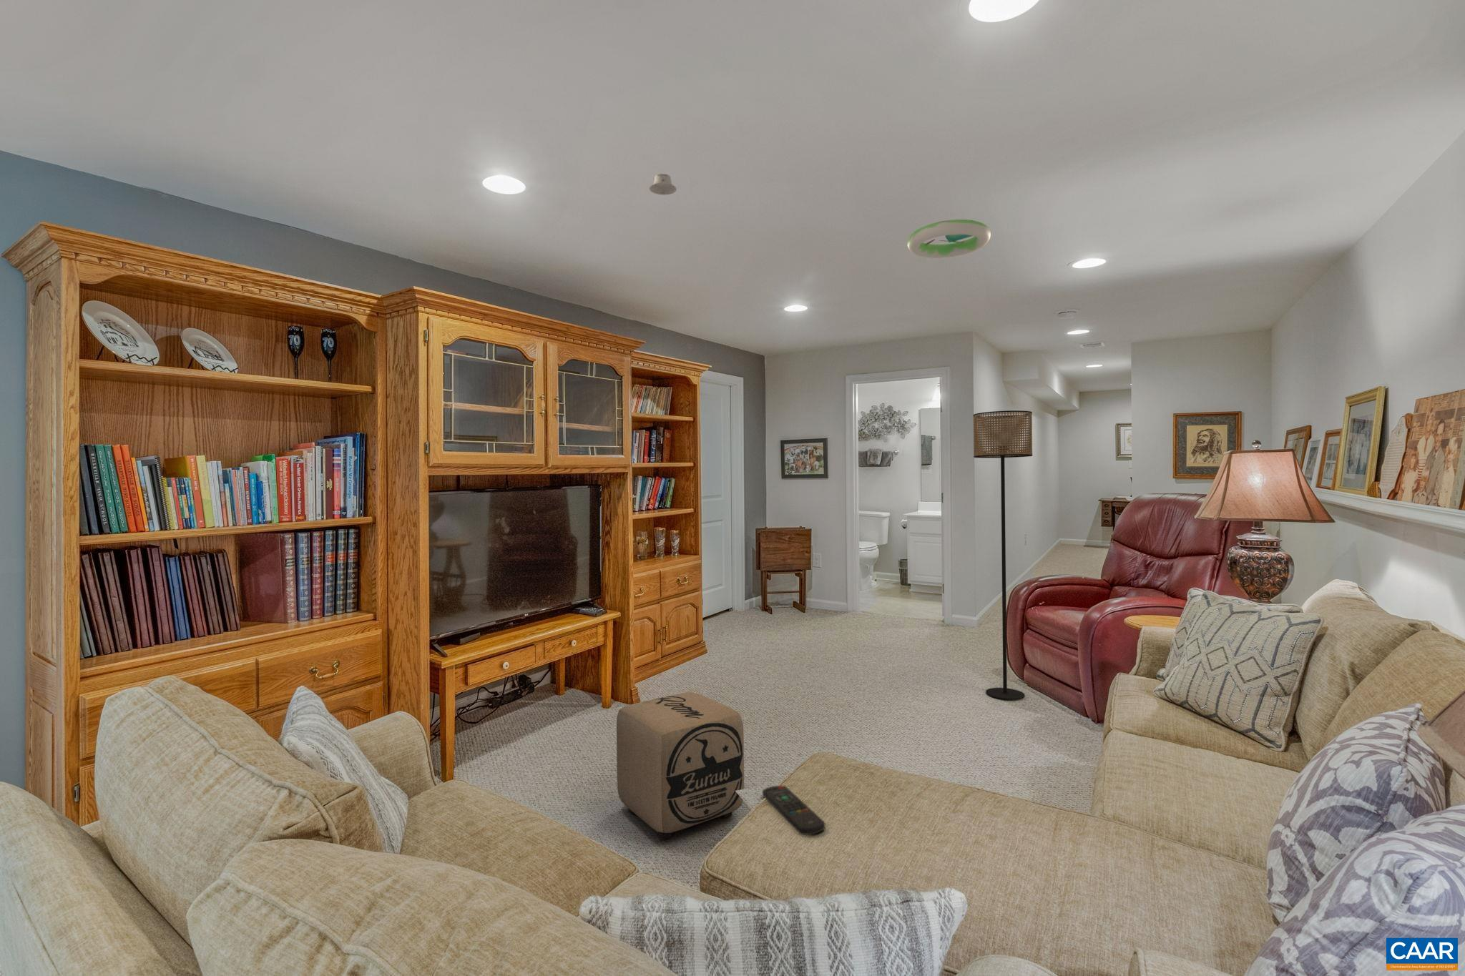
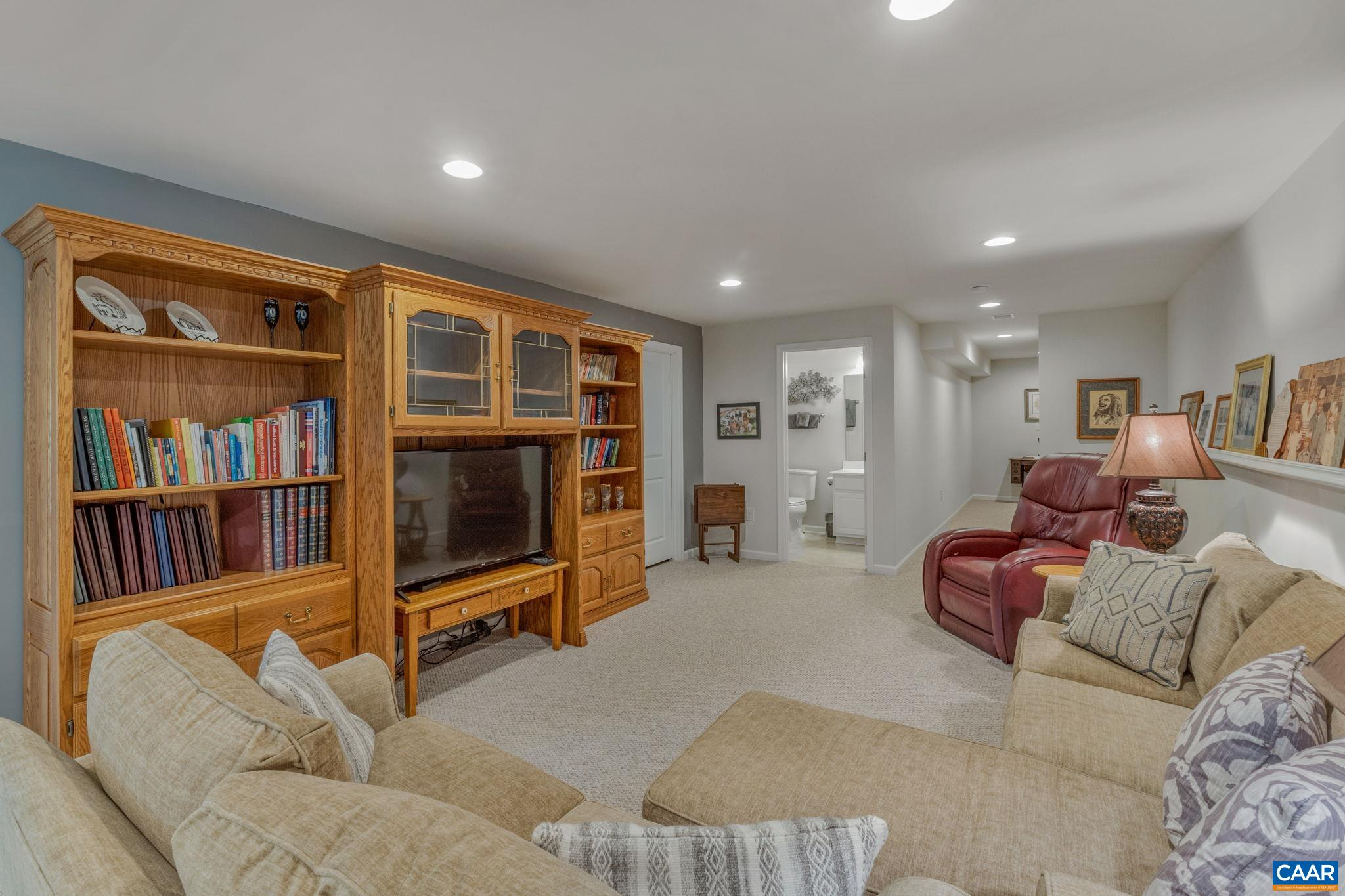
- ottoman (679, 759)
- remote control (792, 808)
- floor lamp (1003, 553)
- ceiling vent (948, 239)
- recessed light (662, 184)
